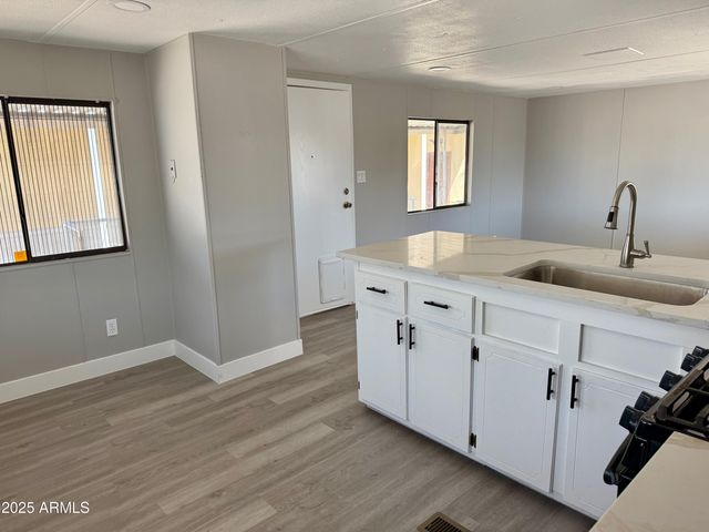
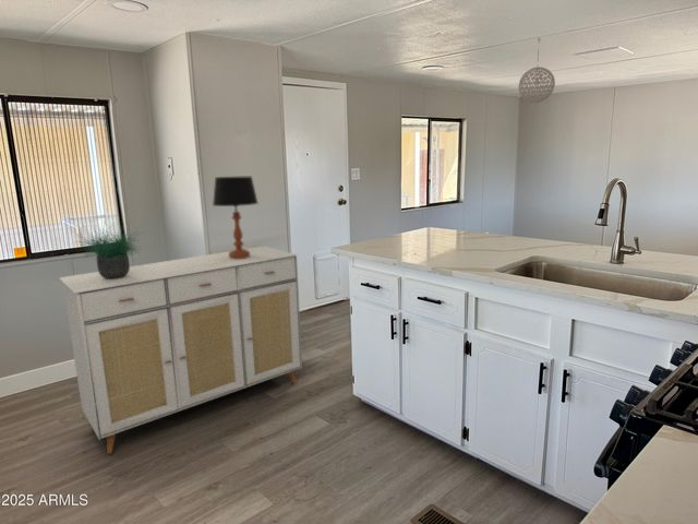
+ pendant light (537, 71)
+ sideboard (195, 335)
+ table lamp (237, 217)
+ potted plant (111, 245)
